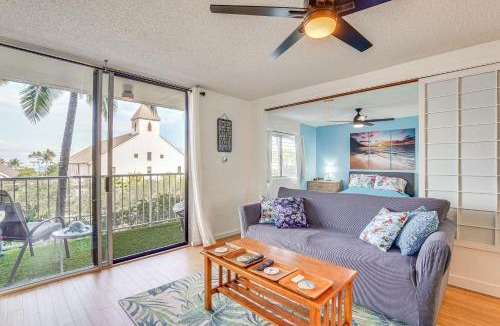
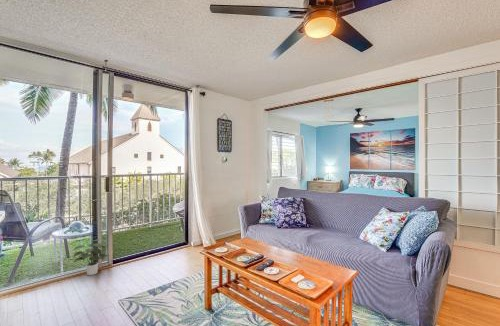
+ potted plant (91, 257)
